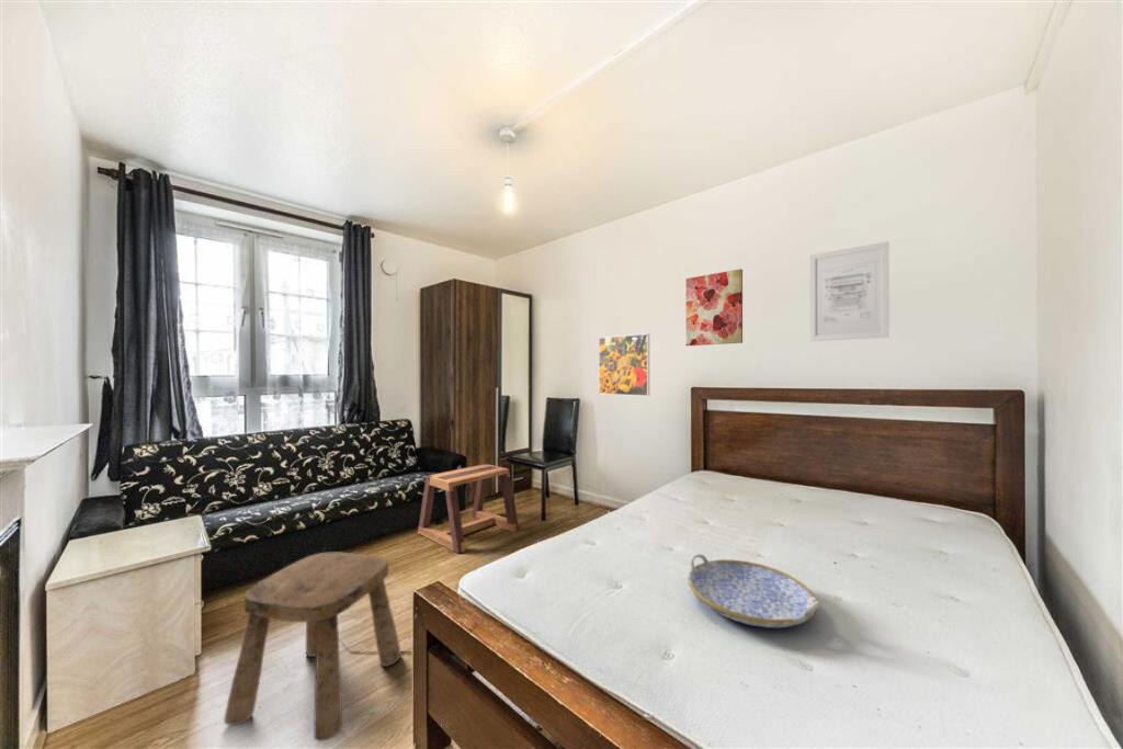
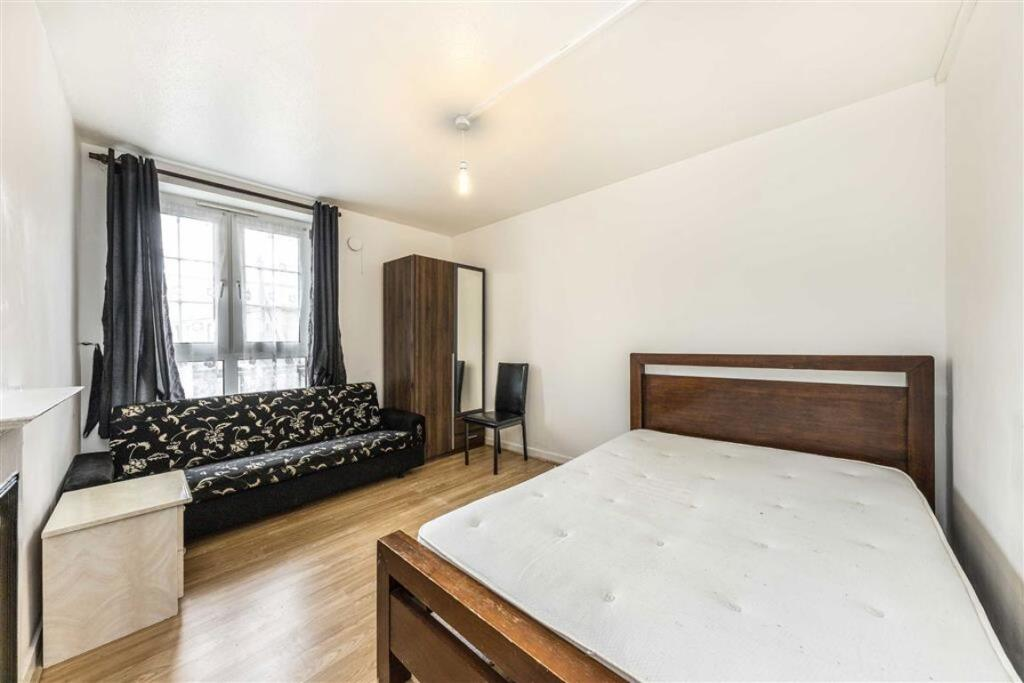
- stool (321, 631)
- serving tray (748, 588)
- stool (474, 501)
- wall art (847, 294)
- wall art (713, 309)
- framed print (623, 365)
